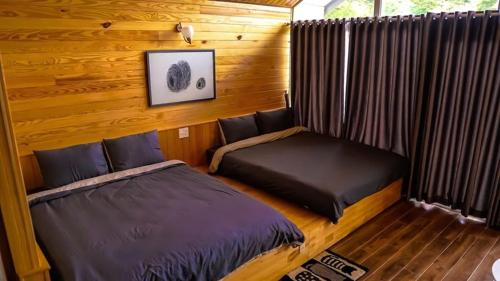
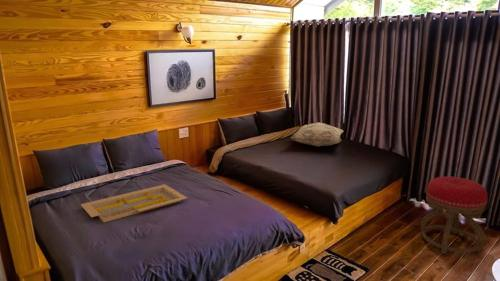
+ serving tray (135, 202)
+ stool (453, 213)
+ decorative pillow (317, 134)
